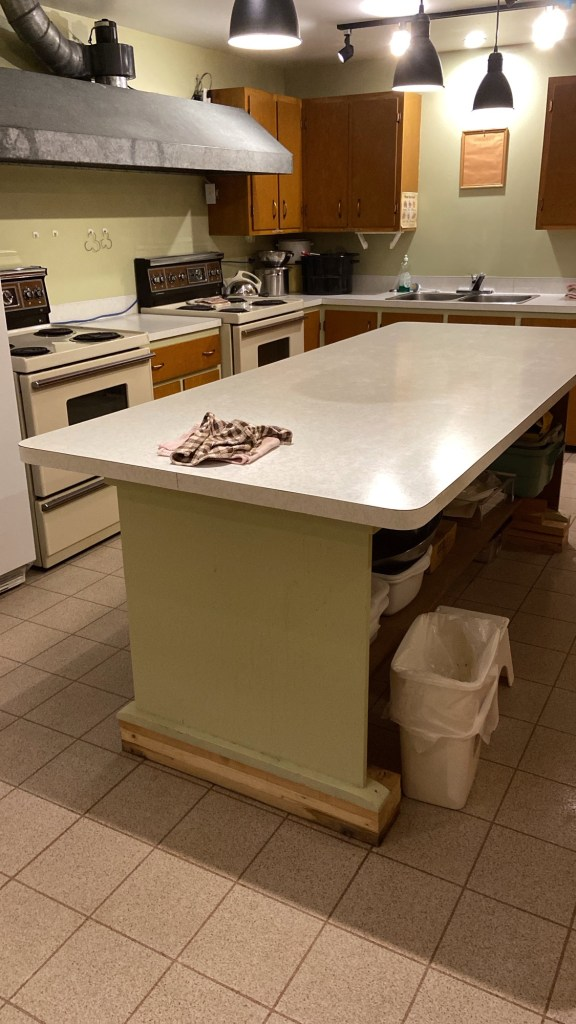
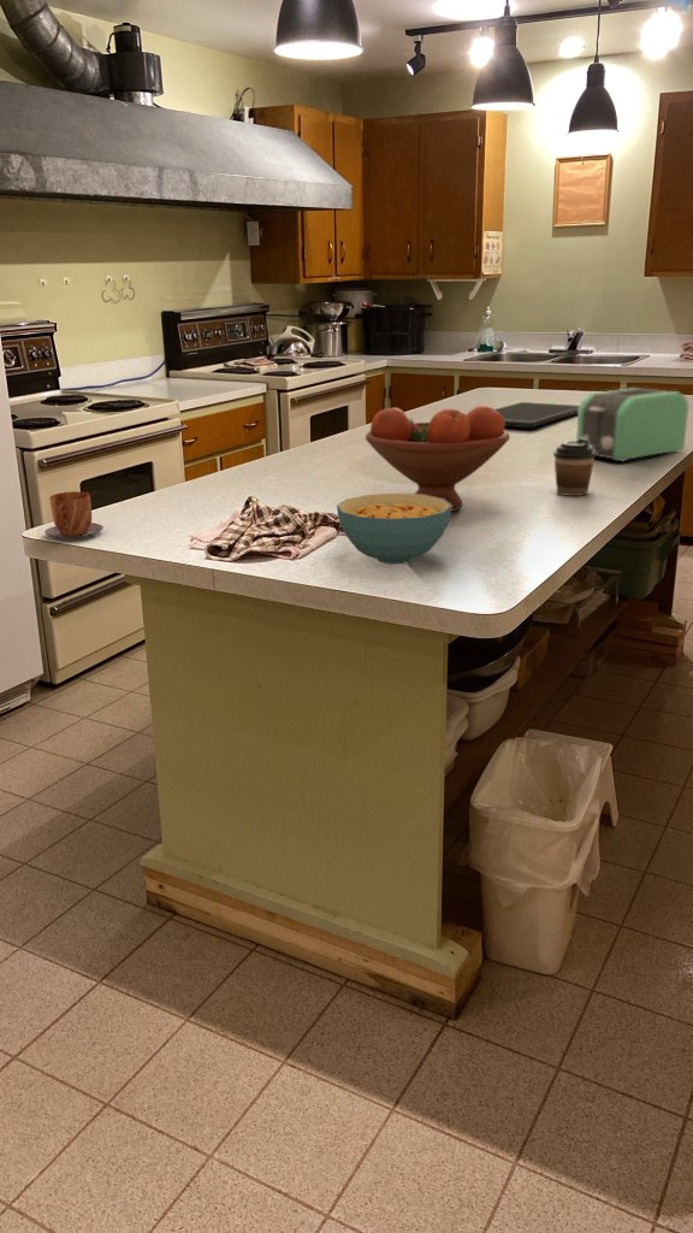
+ mug (71, 515)
+ toaster (632, 423)
+ cutting board (526, 414)
+ fruit bowl (437, 455)
+ coffee cup (573, 466)
+ cereal bowl (393, 532)
